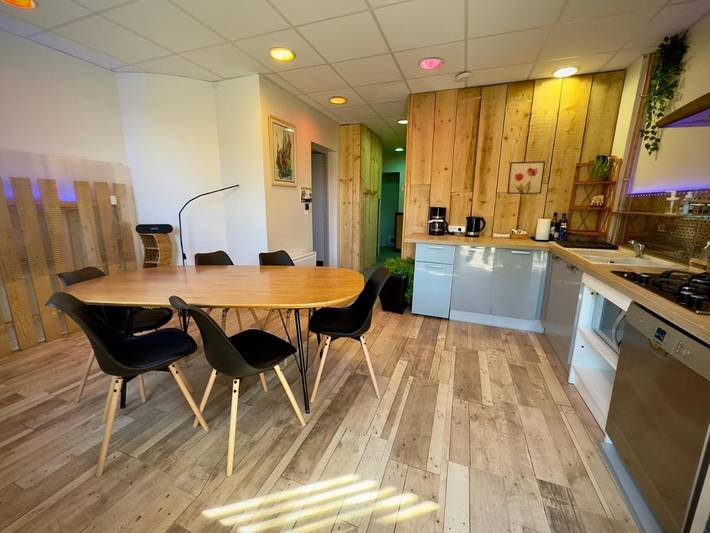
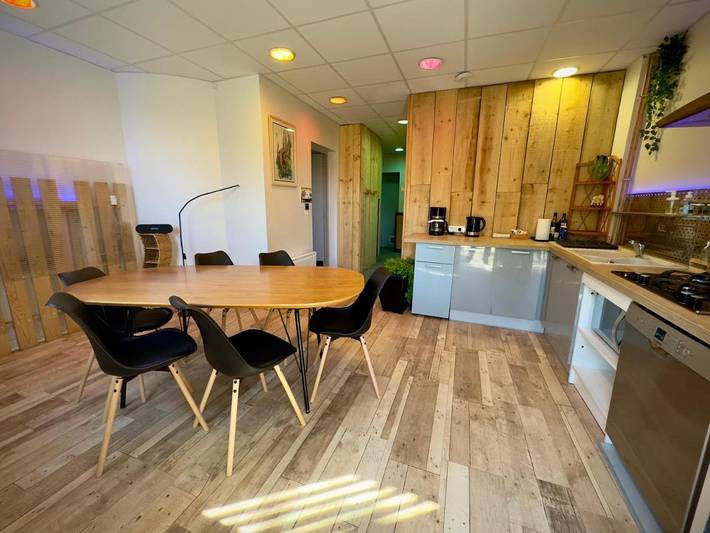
- wall art (525, 178)
